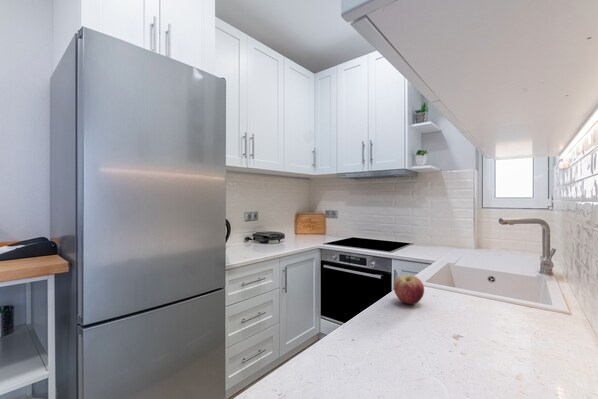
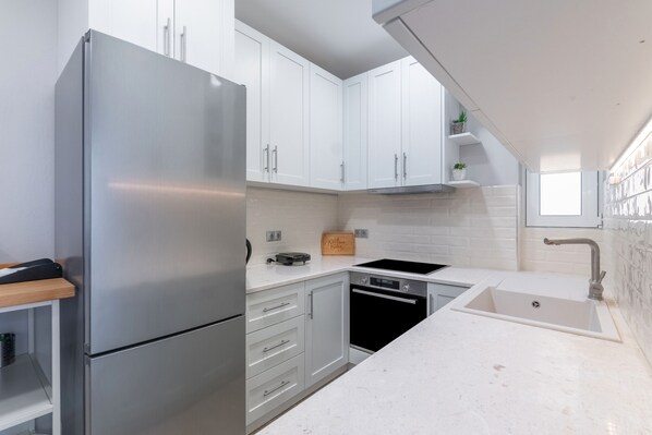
- apple (408, 289)
